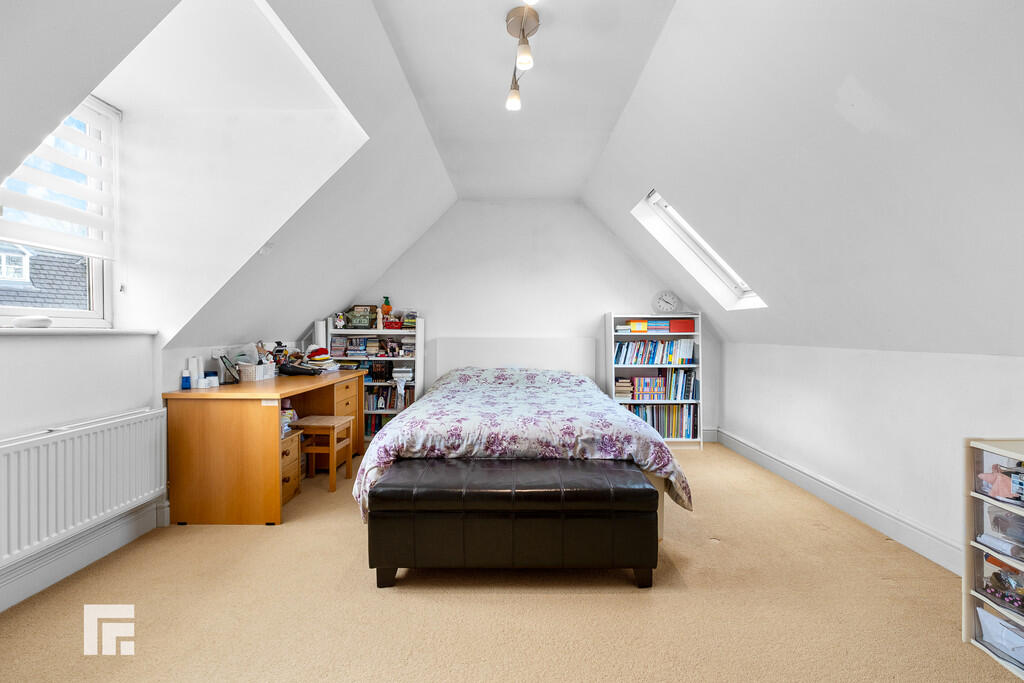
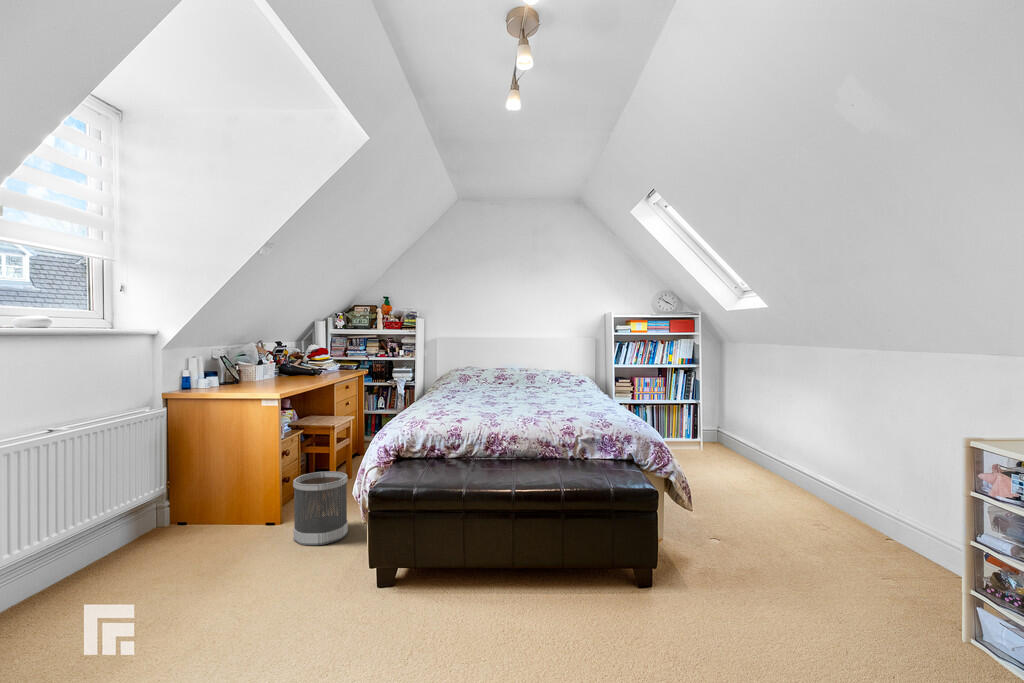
+ wastebasket (321, 506)
